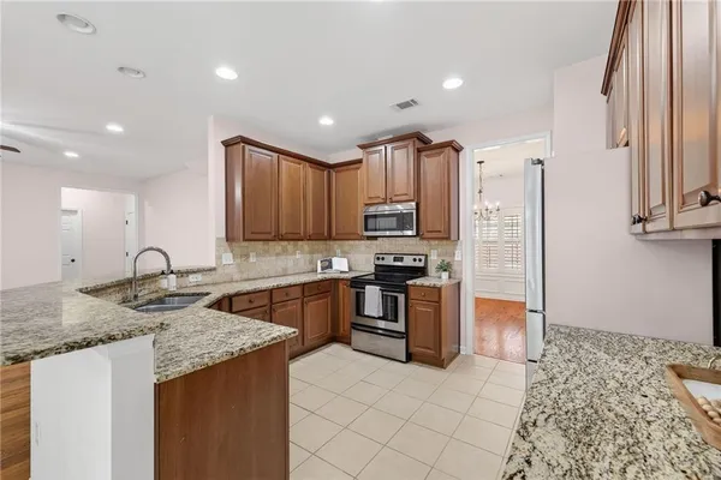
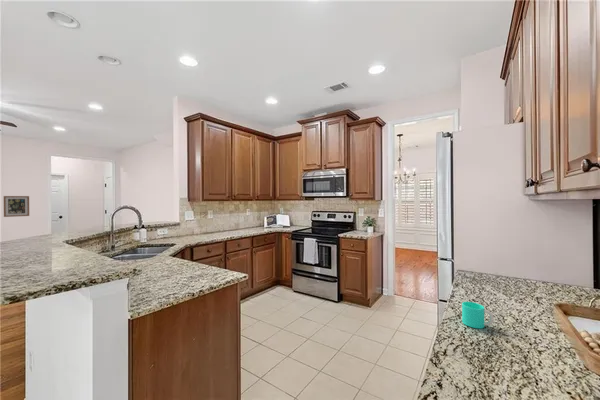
+ cup (477, 315)
+ wall art (16, 206)
